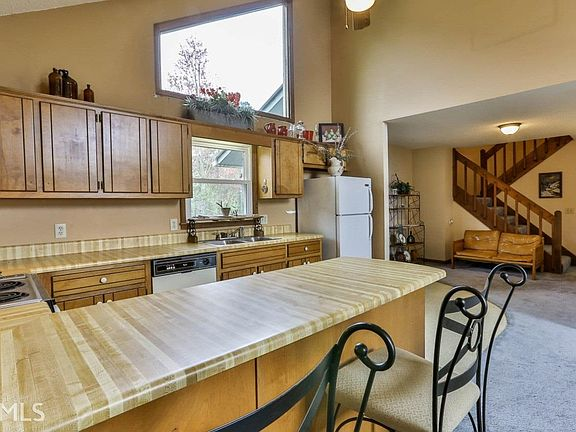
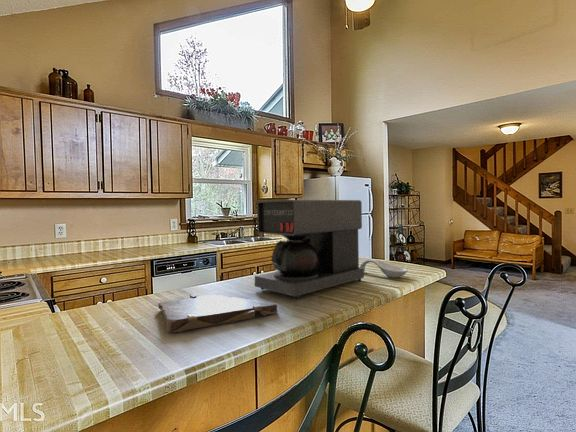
+ coffee maker (311, 243)
+ cutting board (214, 305)
+ spoon rest (382, 267)
